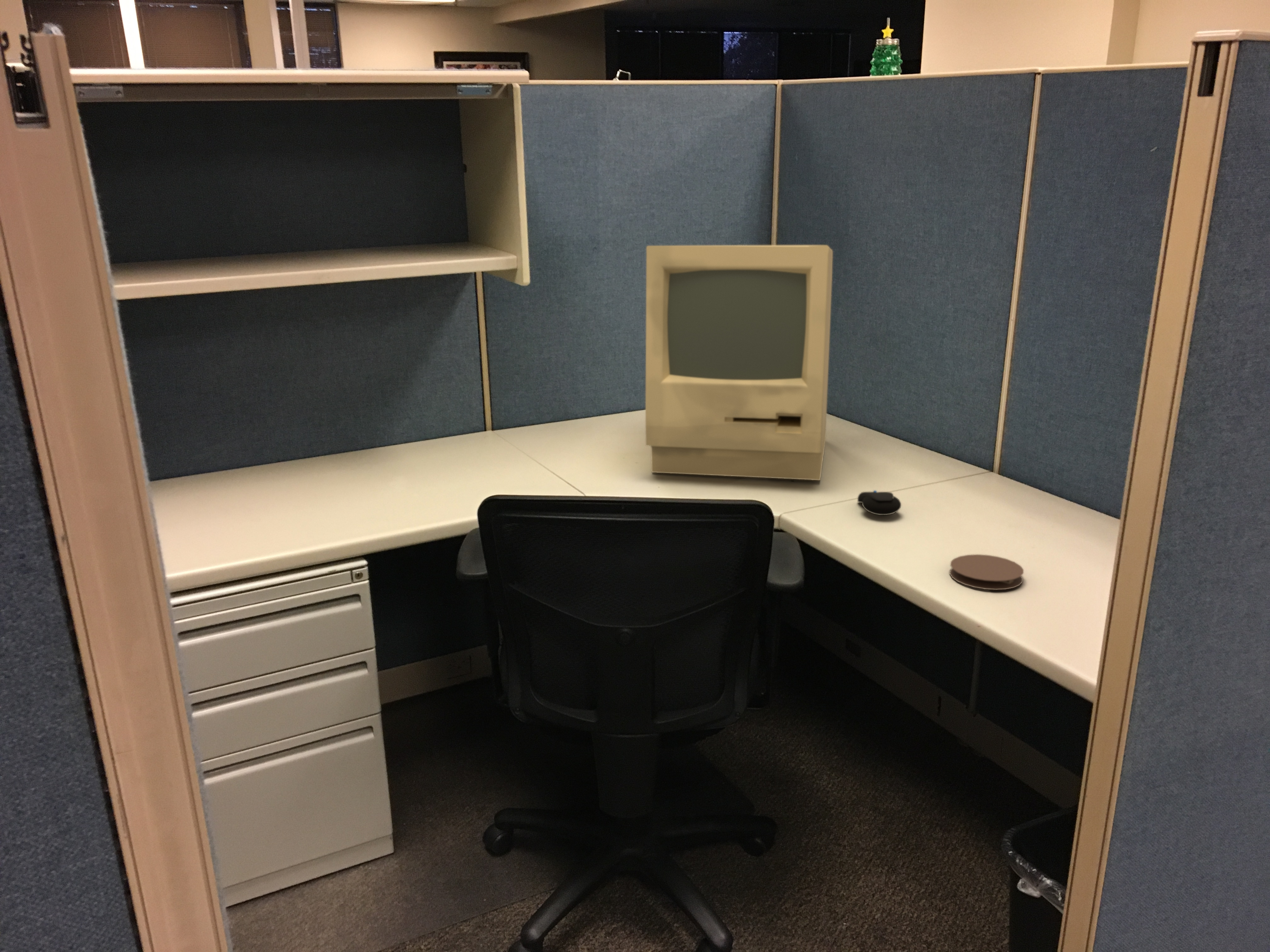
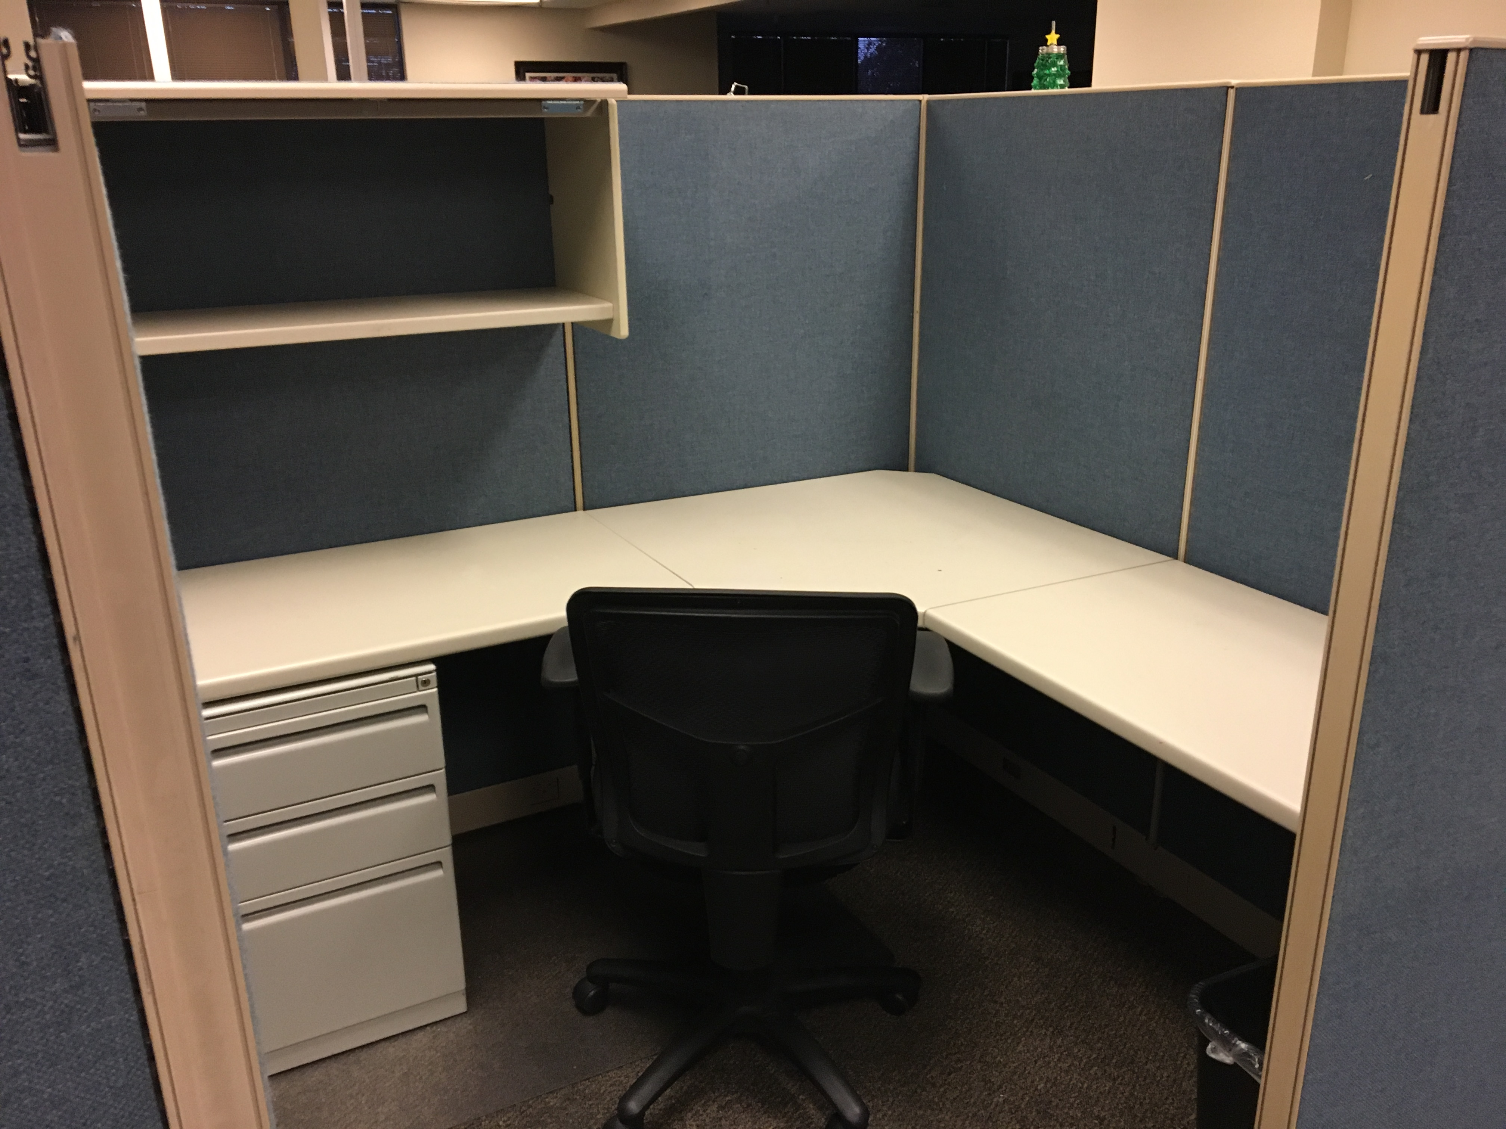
- computer mouse (878, 500)
- coaster (986, 571)
- computer monitor (743, 354)
